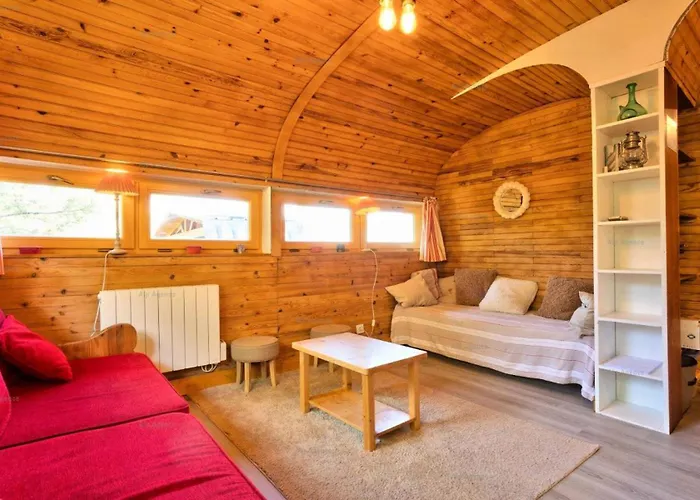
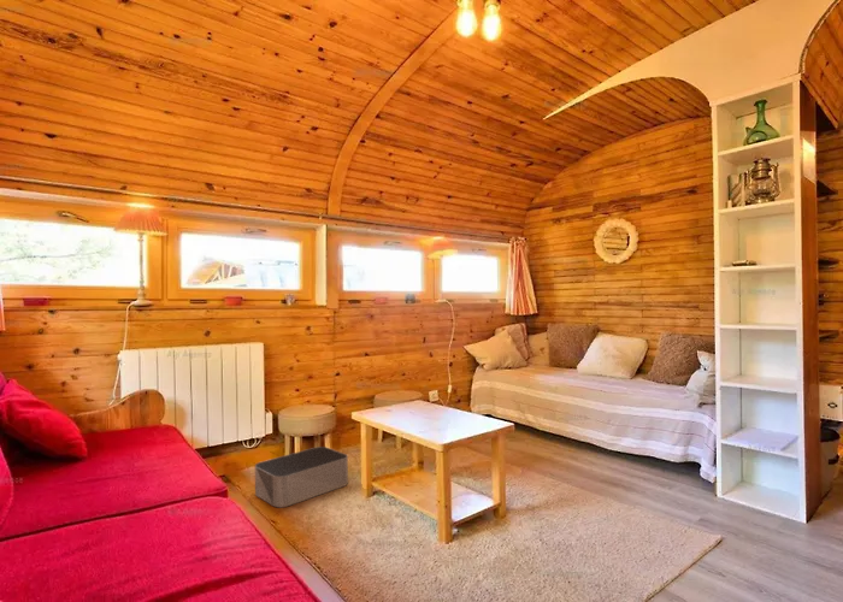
+ storage bin (302, 473)
